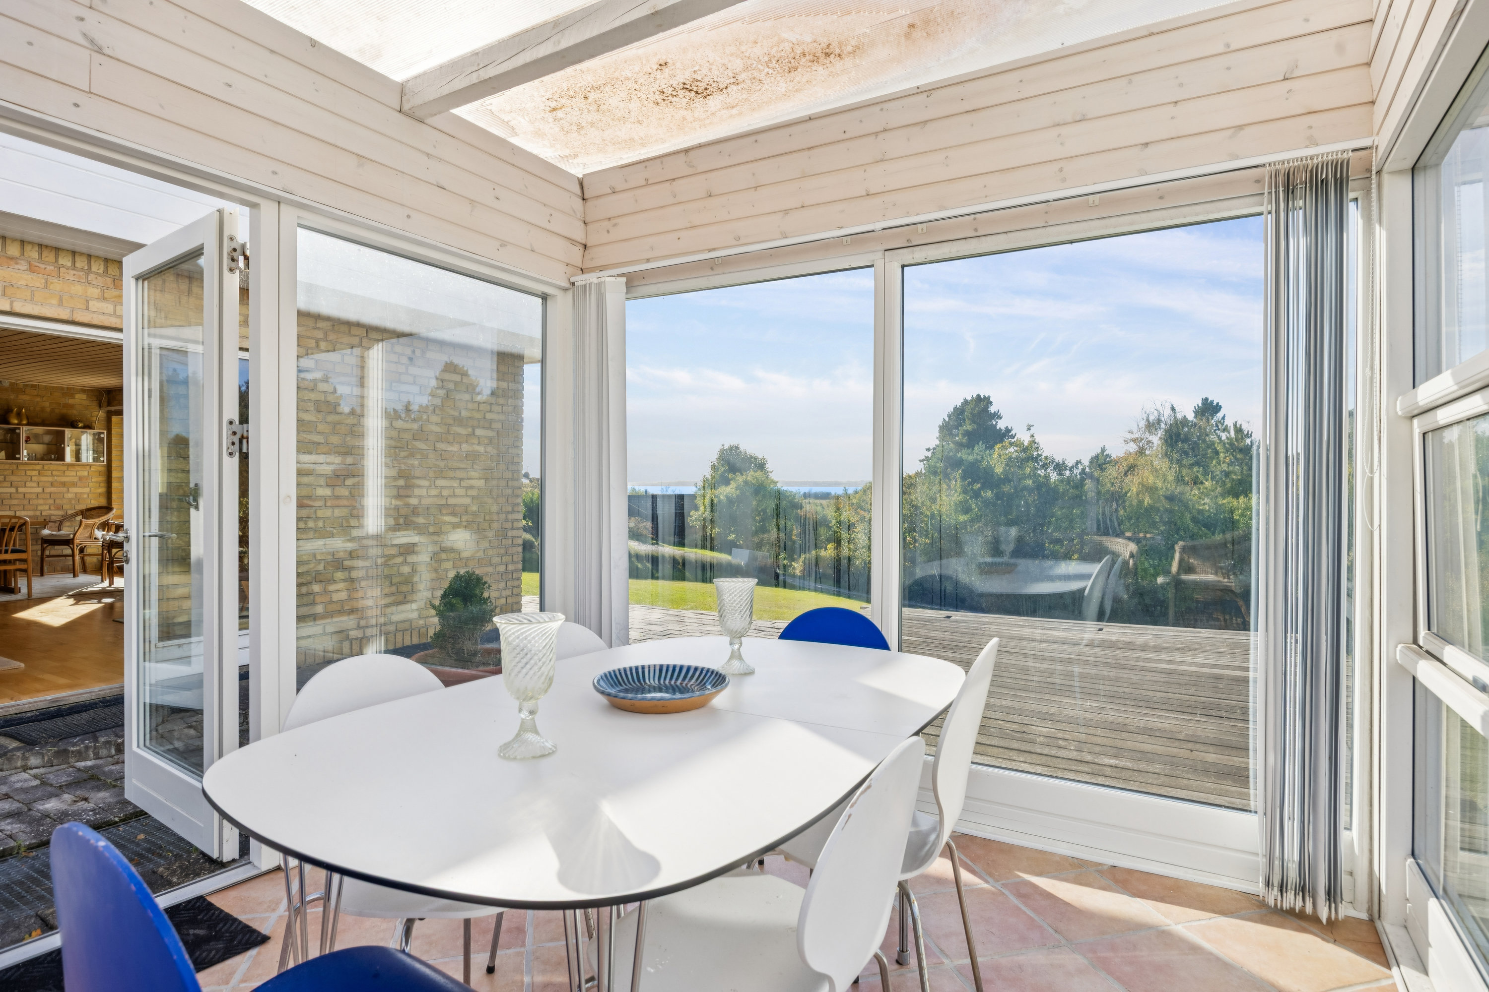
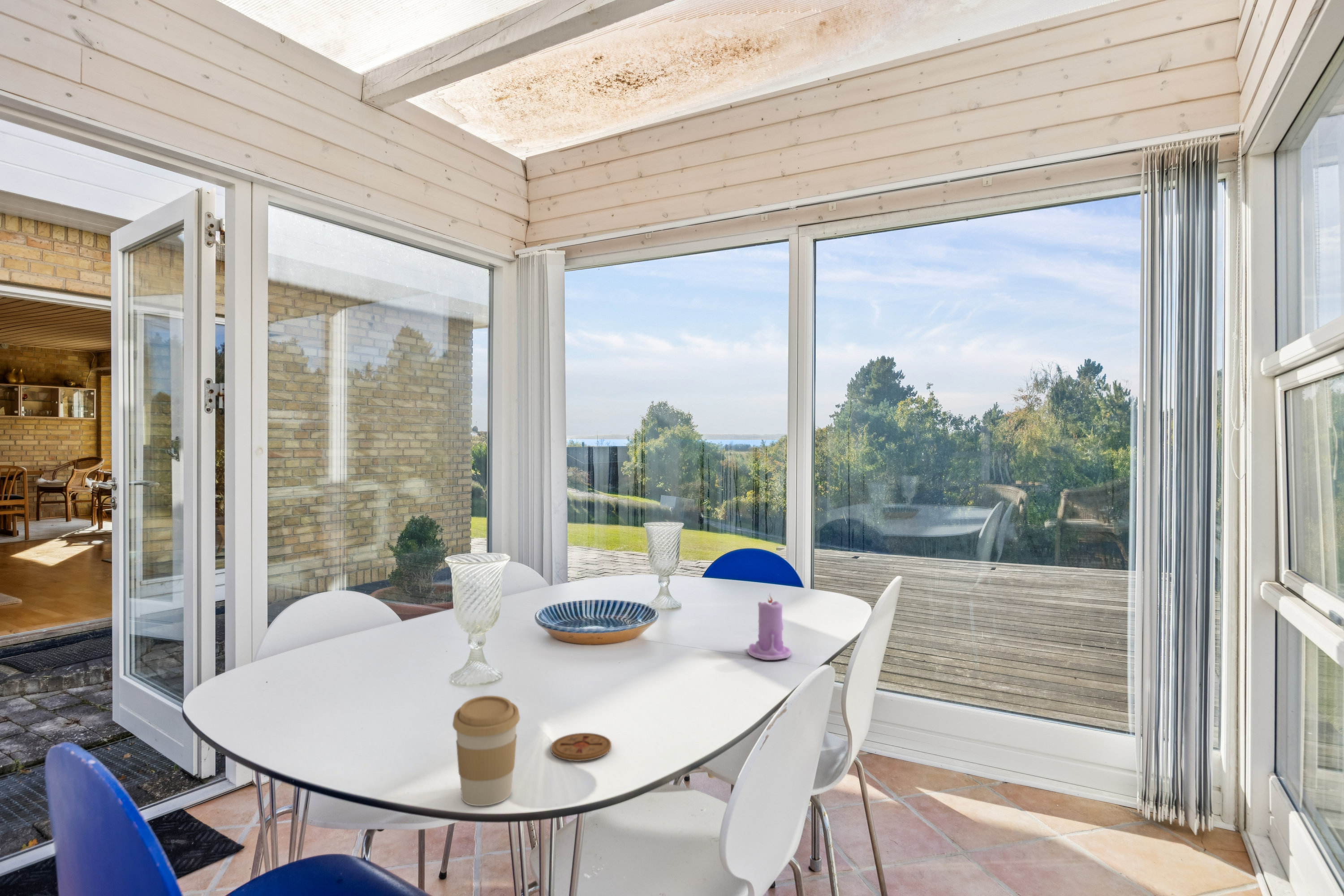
+ coaster (581, 746)
+ candle (770, 624)
+ coffee cup (487, 749)
